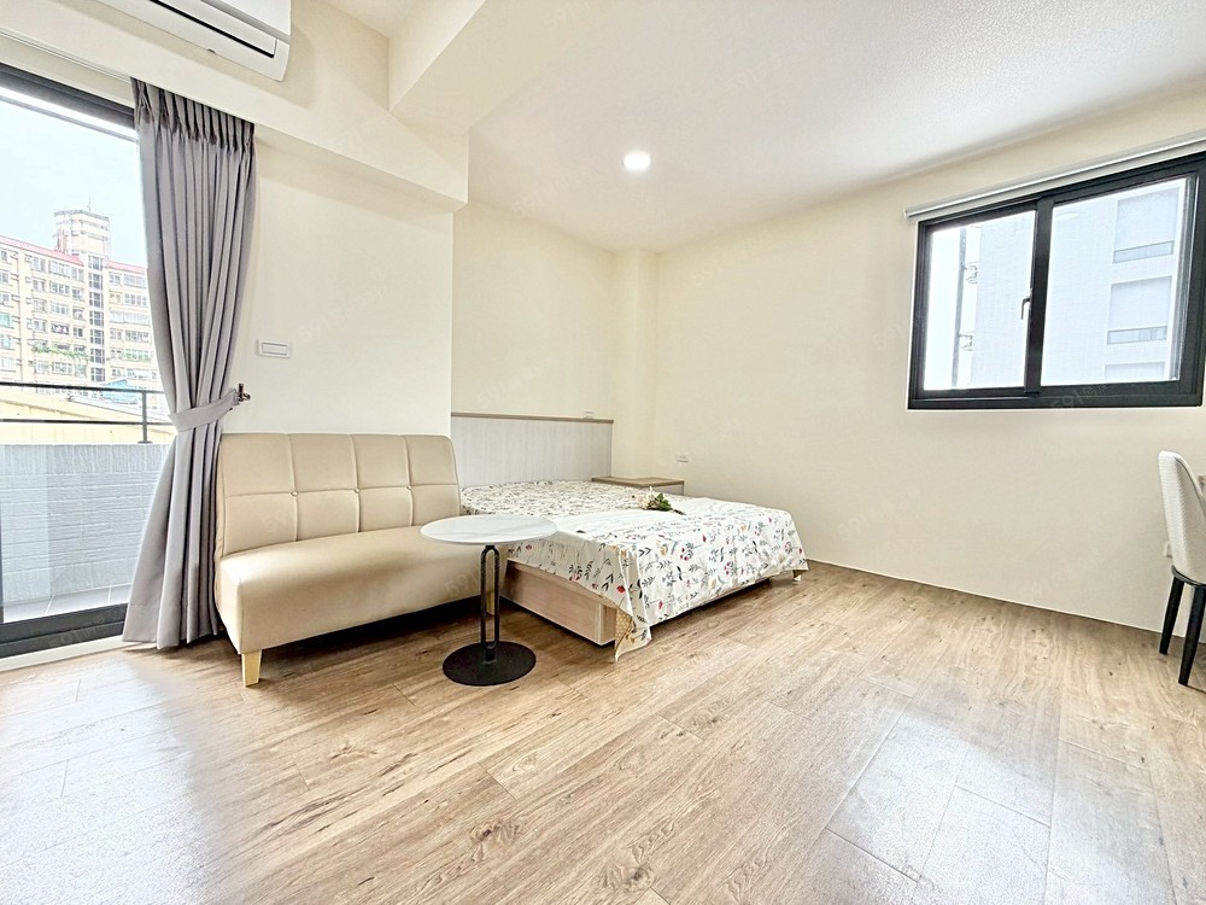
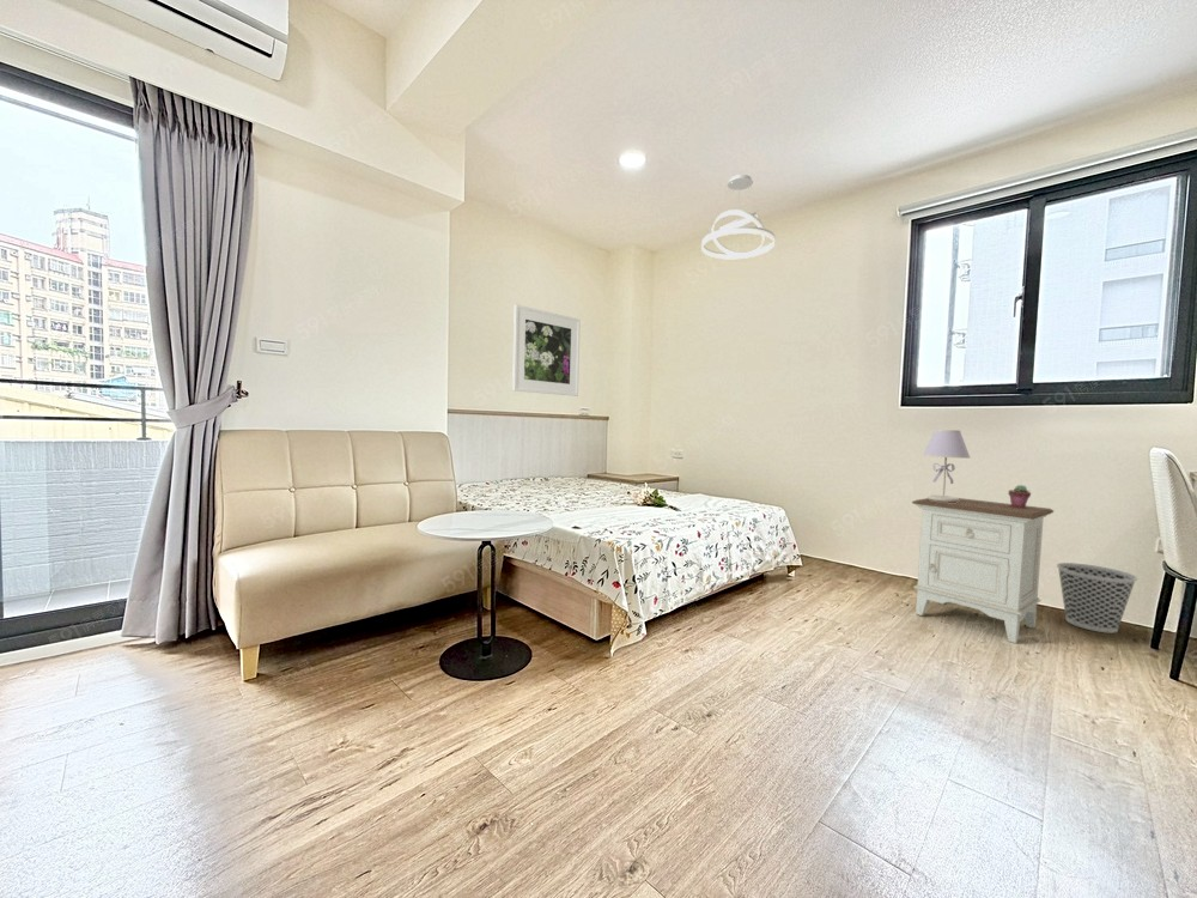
+ table lamp (944, 465)
+ pendant light (739, 214)
+ potted succulent (1019, 494)
+ nightstand (976, 563)
+ wastebasket (1093, 597)
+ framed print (547, 352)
